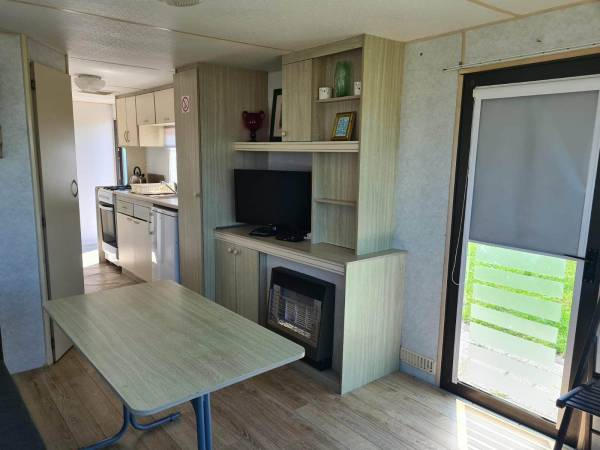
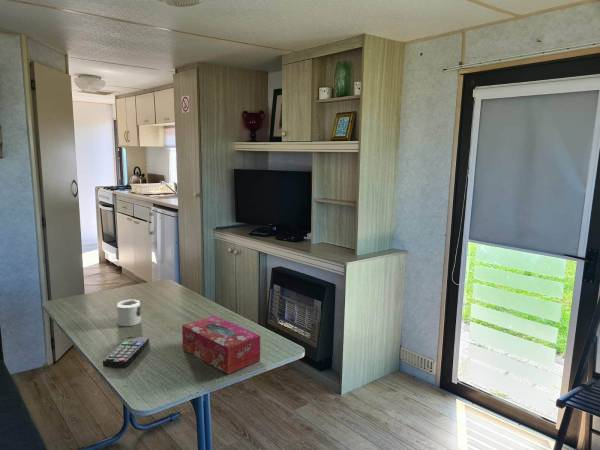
+ remote control (127, 350)
+ mug (128, 312)
+ tissue box (220, 342)
